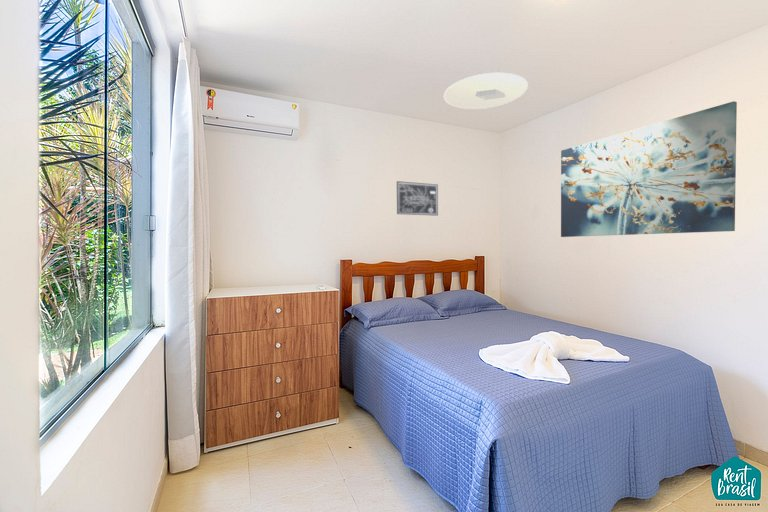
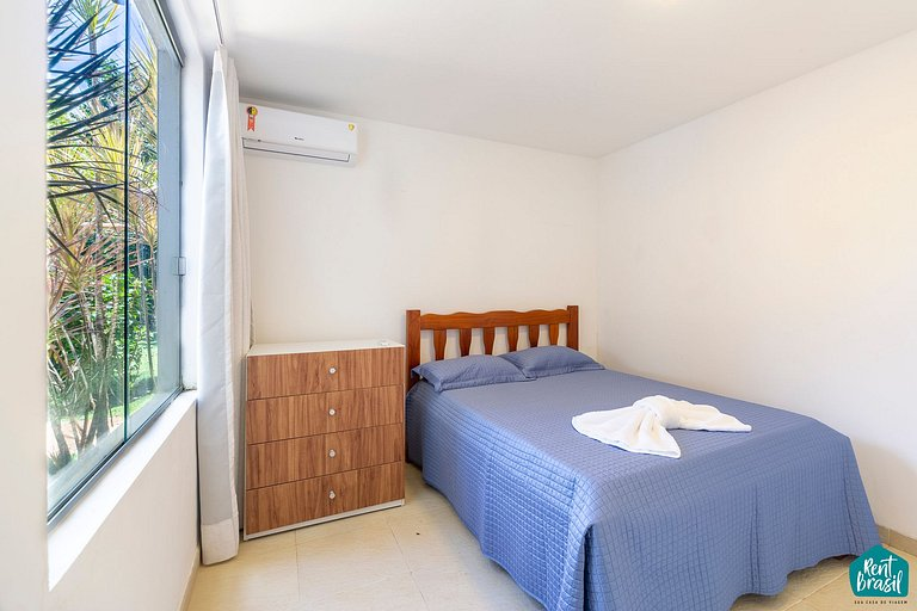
- wall art (417, 198)
- ceiling light (484, 89)
- wall art (631, 183)
